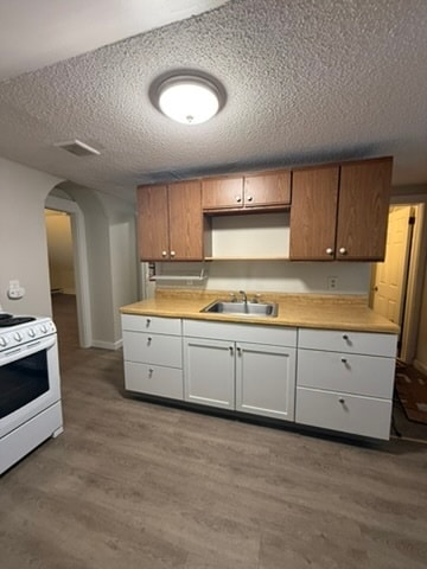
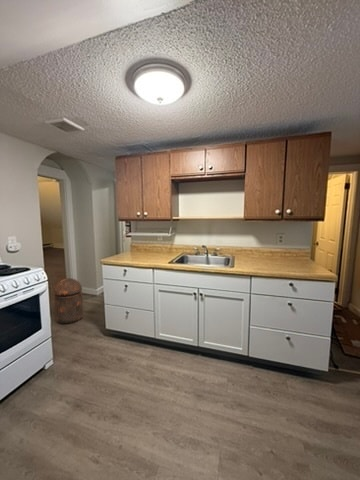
+ trash can (69, 298)
